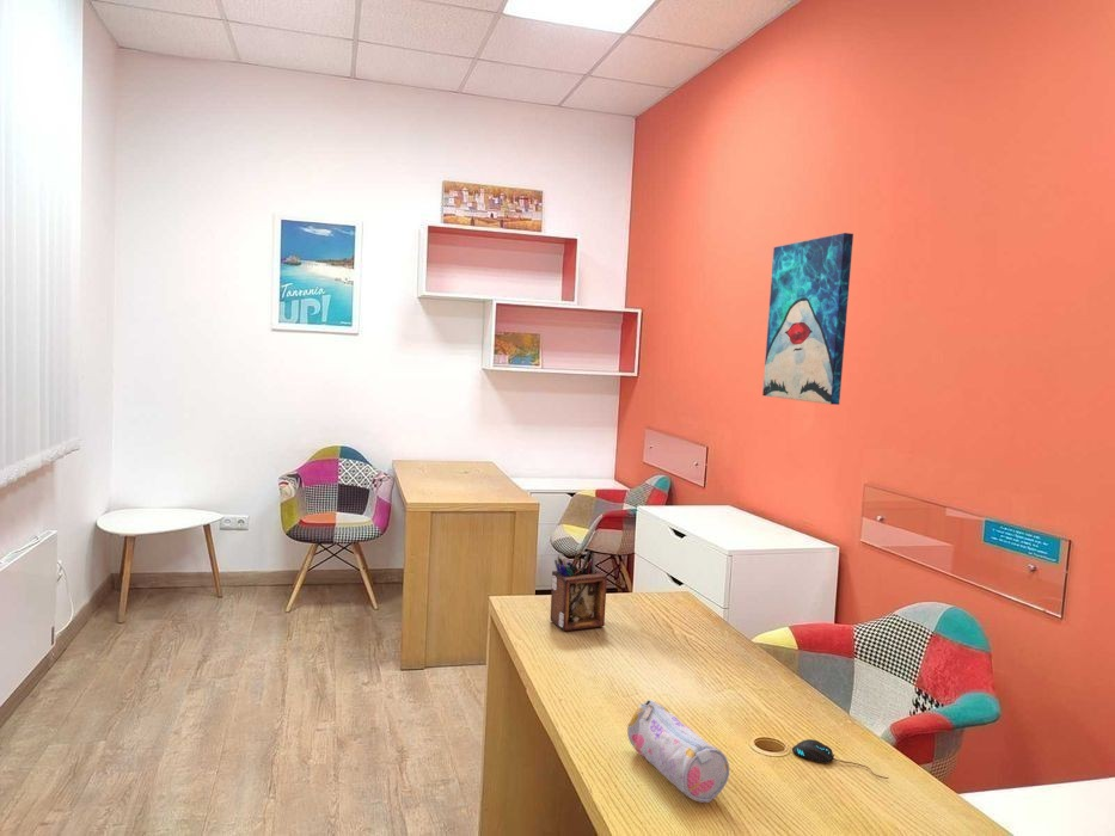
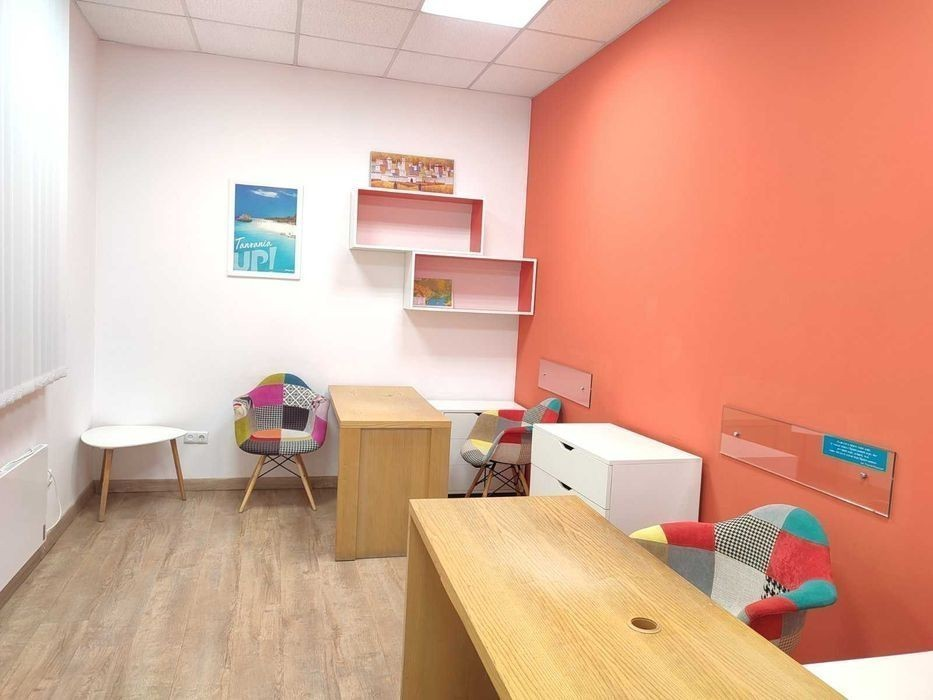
- mouse (838, 760)
- desk organizer (578, 589)
- wall art (804, 320)
- pencil case (676, 748)
